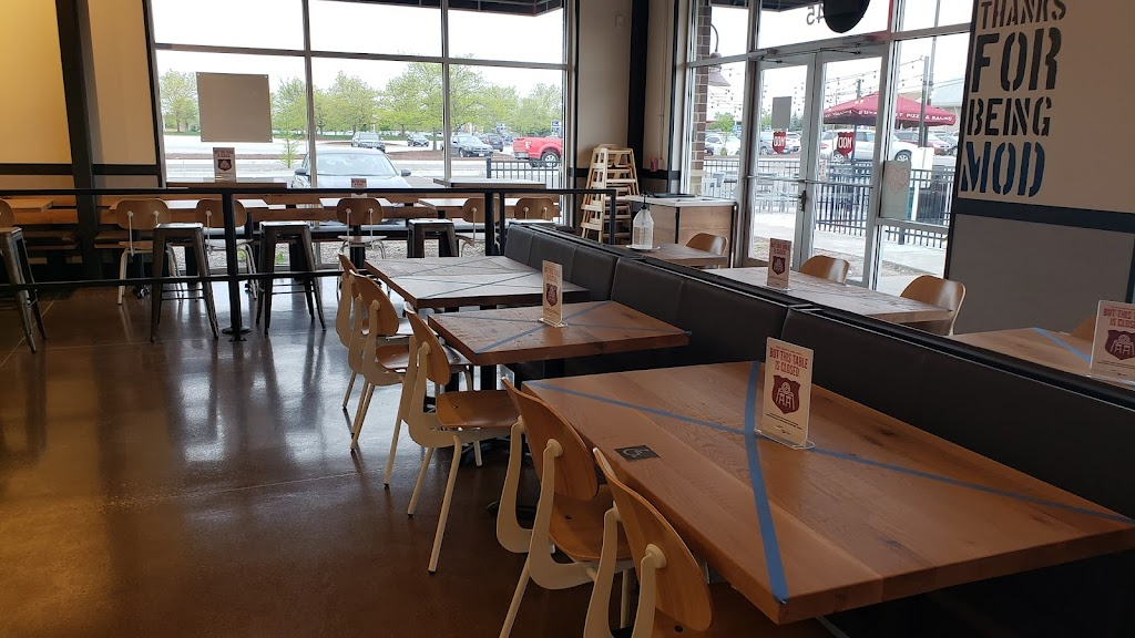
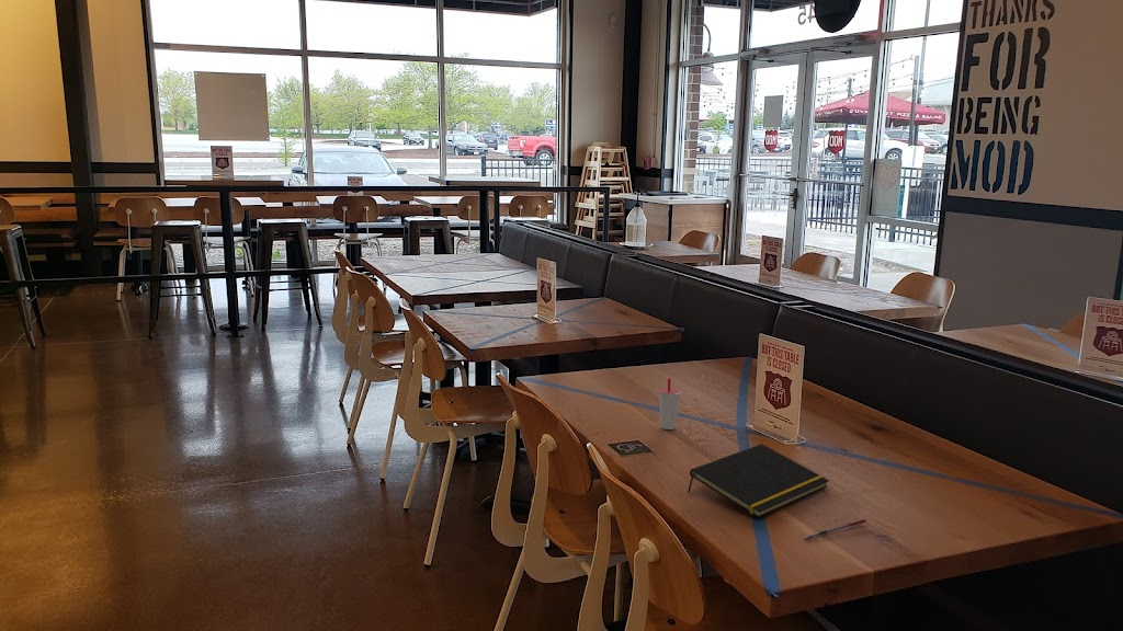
+ notepad (760, 478)
+ cup (669, 402)
+ pen (836, 528)
